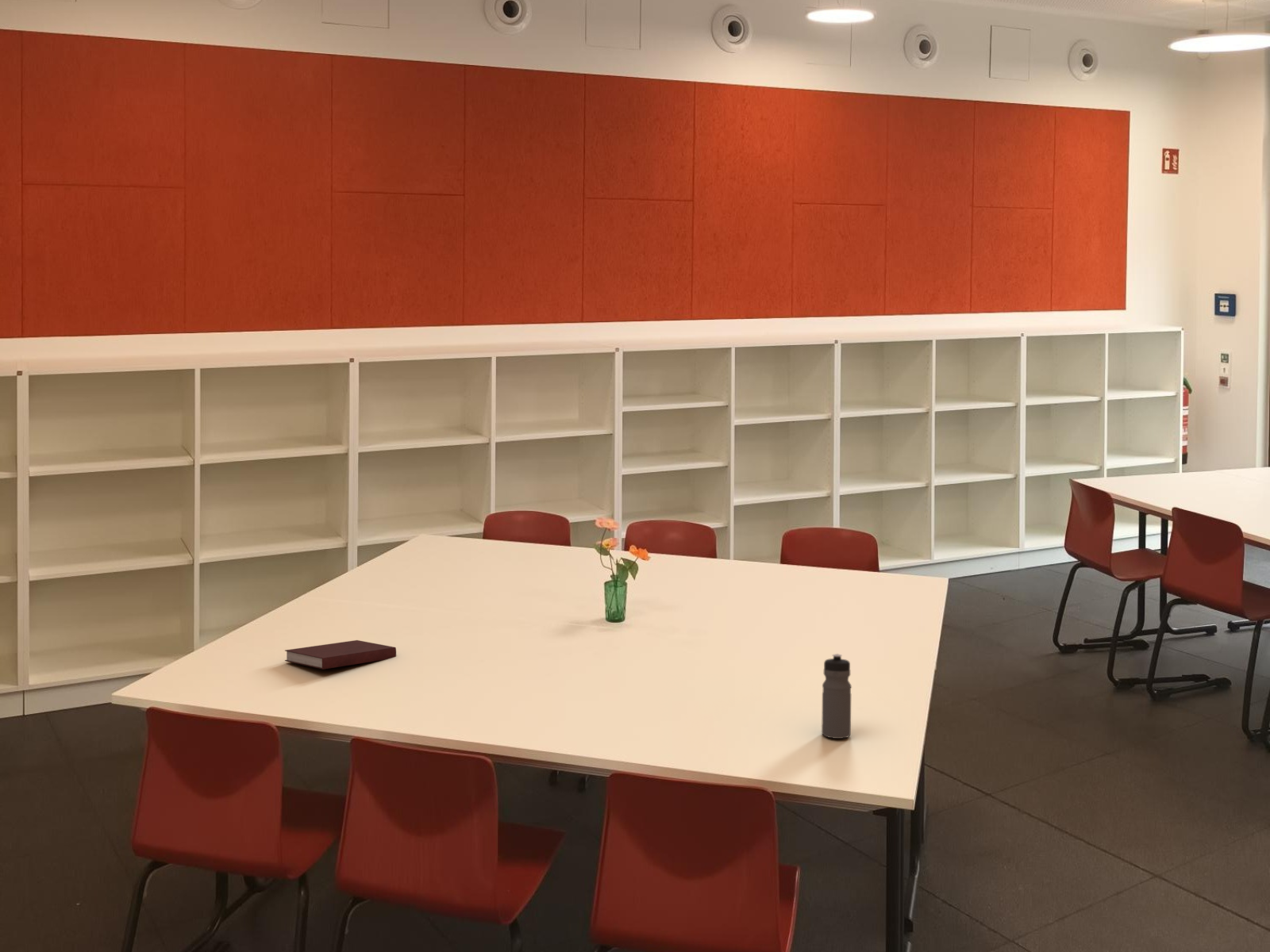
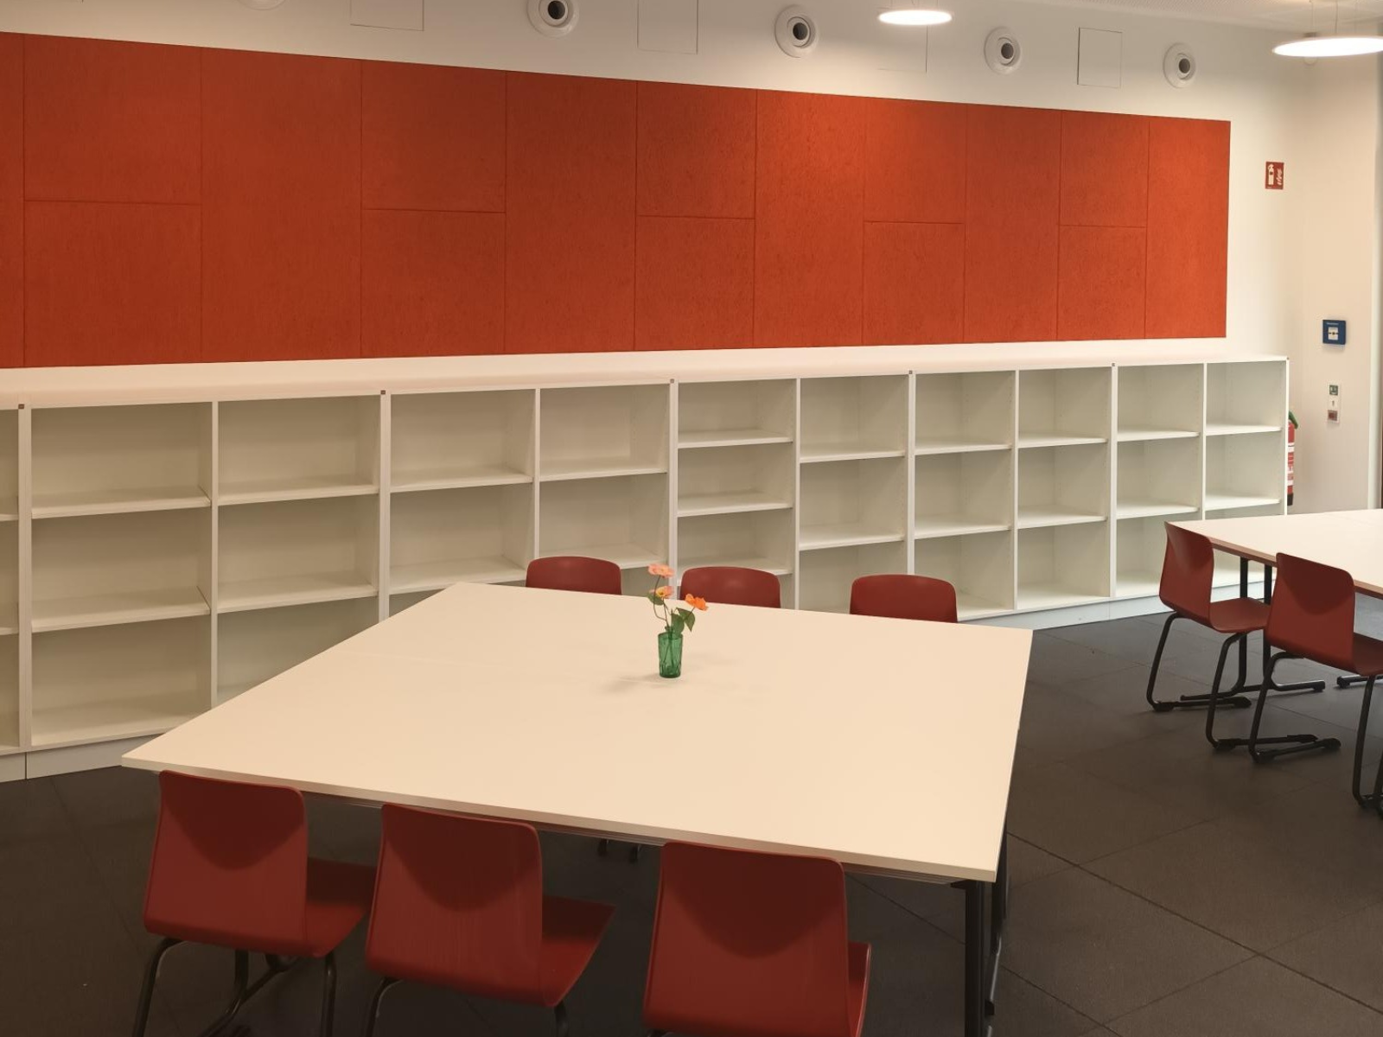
- water bottle (837, 694)
- notebook (341, 654)
